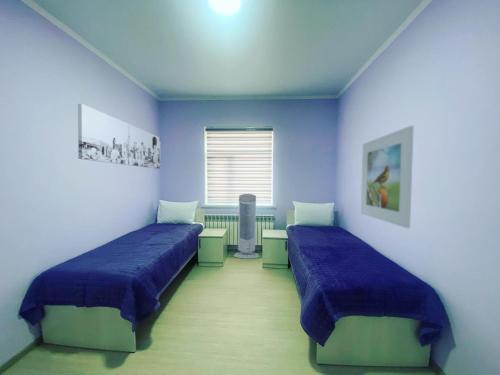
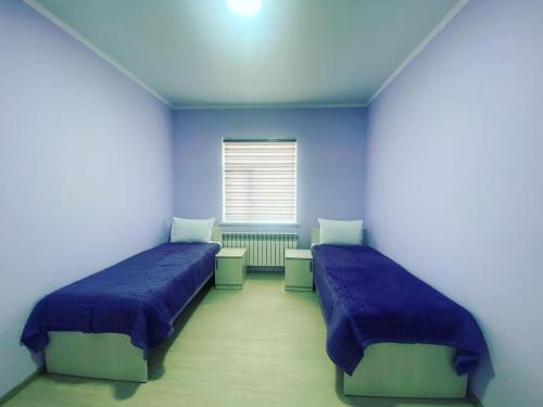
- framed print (381, 178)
- air purifier (247, 225)
- wall art (130, 145)
